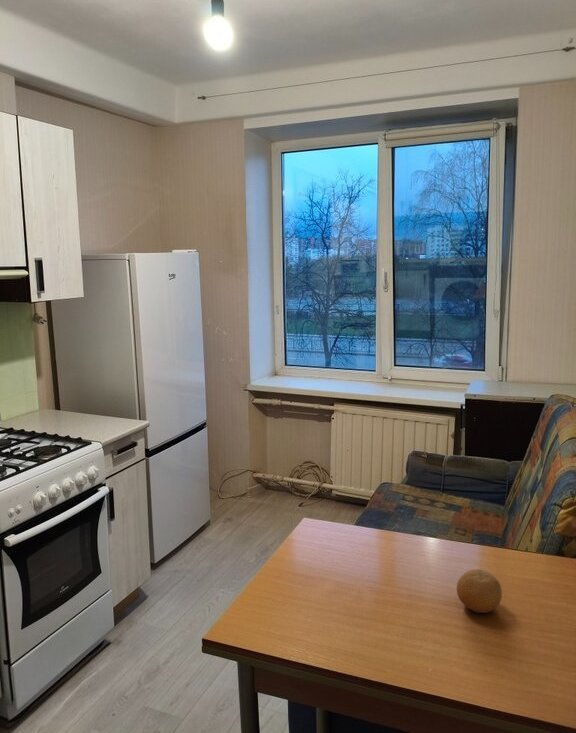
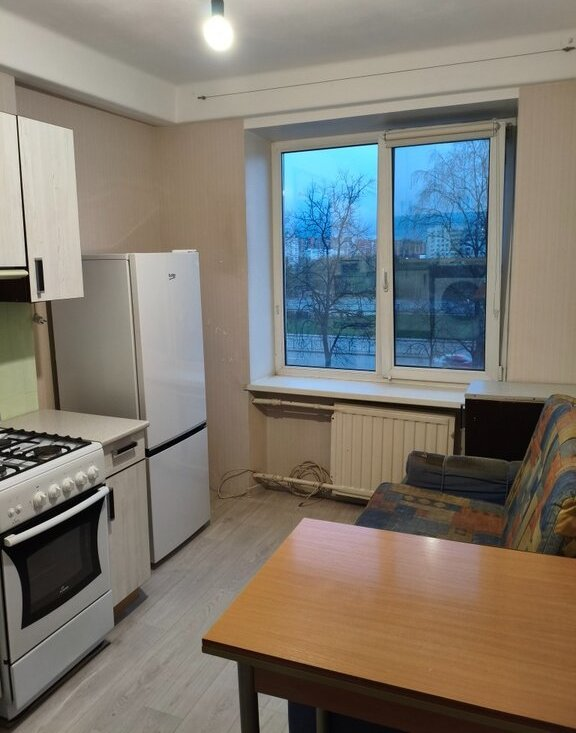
- fruit (479, 590)
